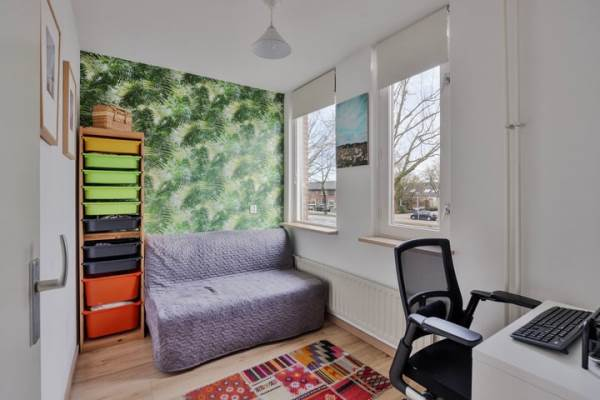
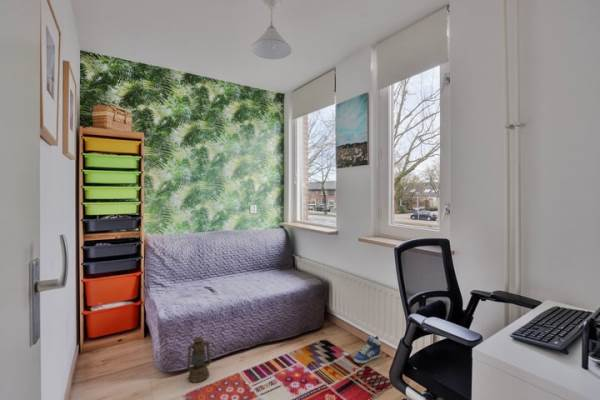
+ sneaker (367, 346)
+ lantern (198, 355)
